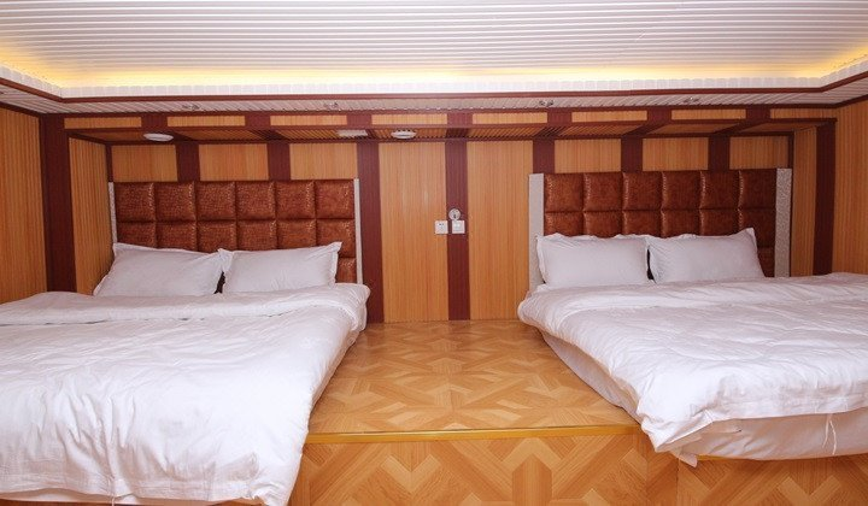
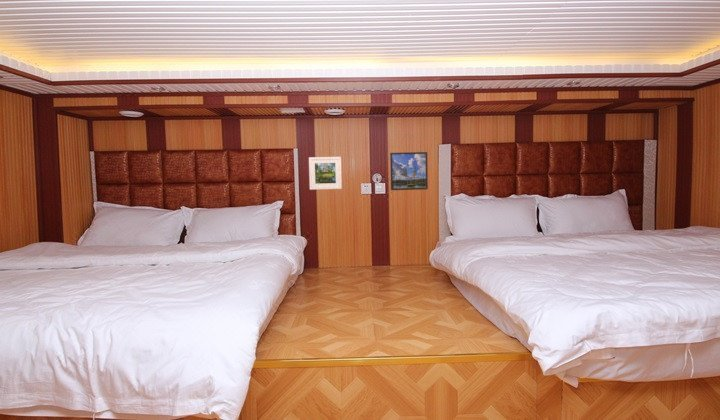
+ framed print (325, 173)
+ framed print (408, 171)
